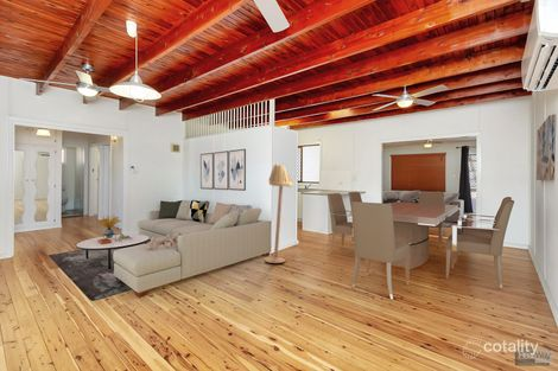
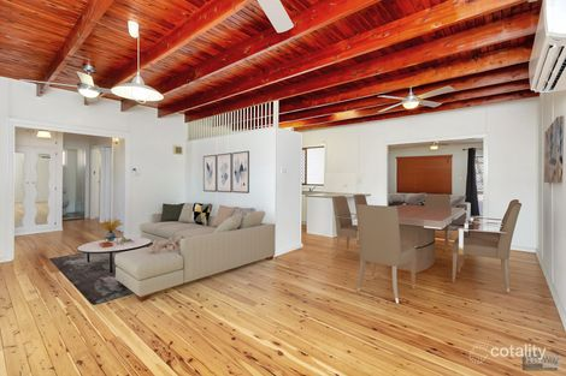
- floor lamp (279, 211)
